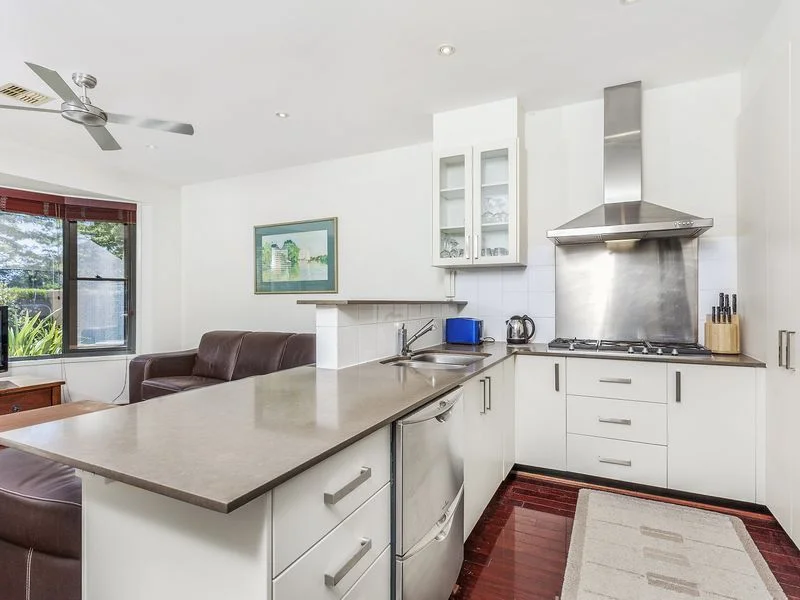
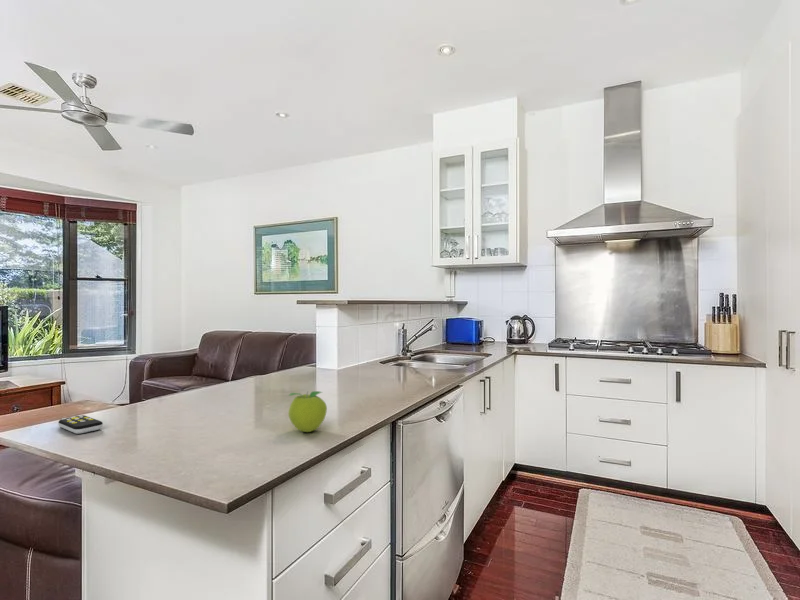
+ remote control (80, 423)
+ fruit (307, 410)
